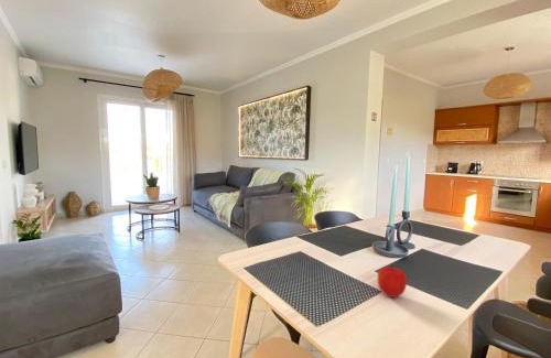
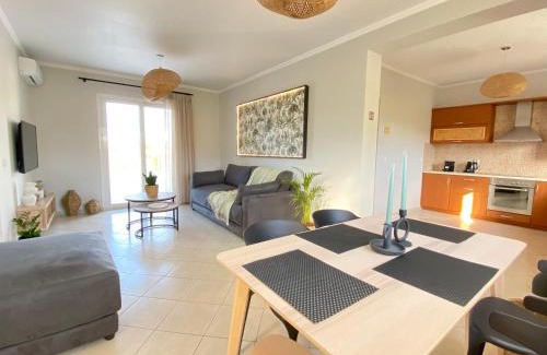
- fruit (391, 280)
